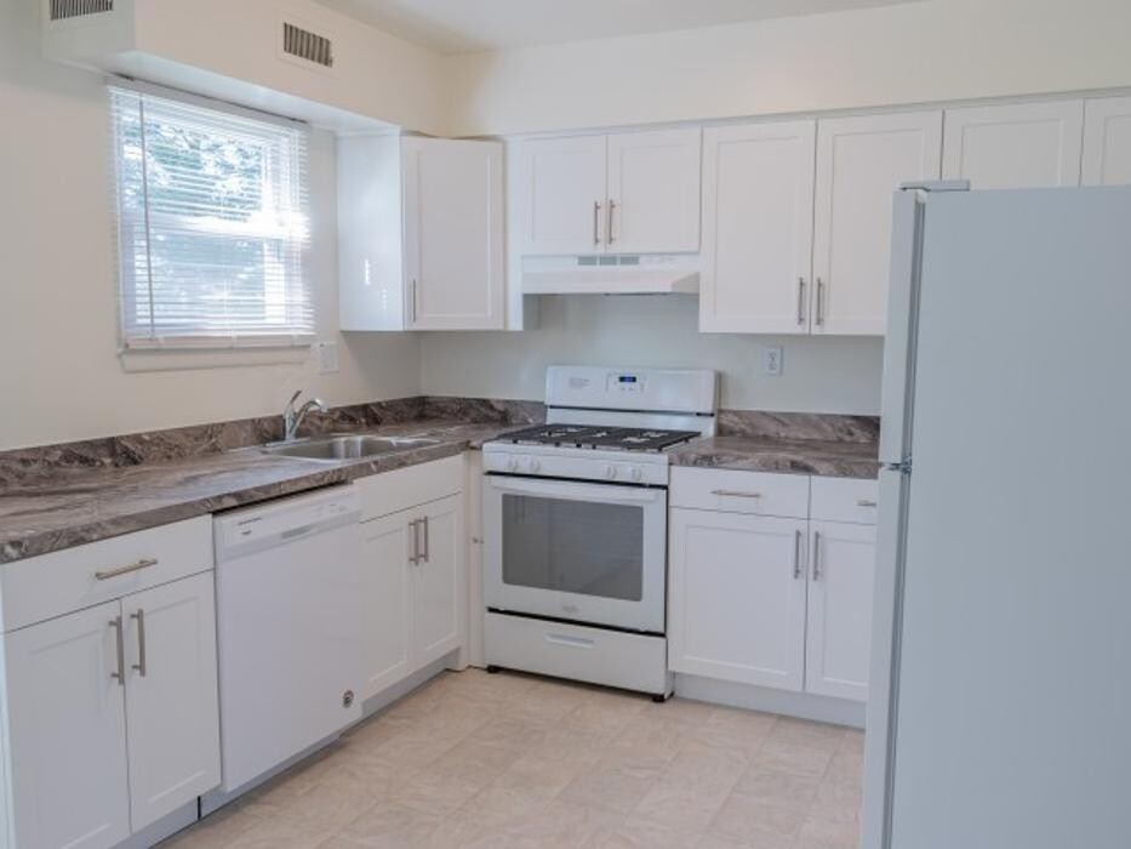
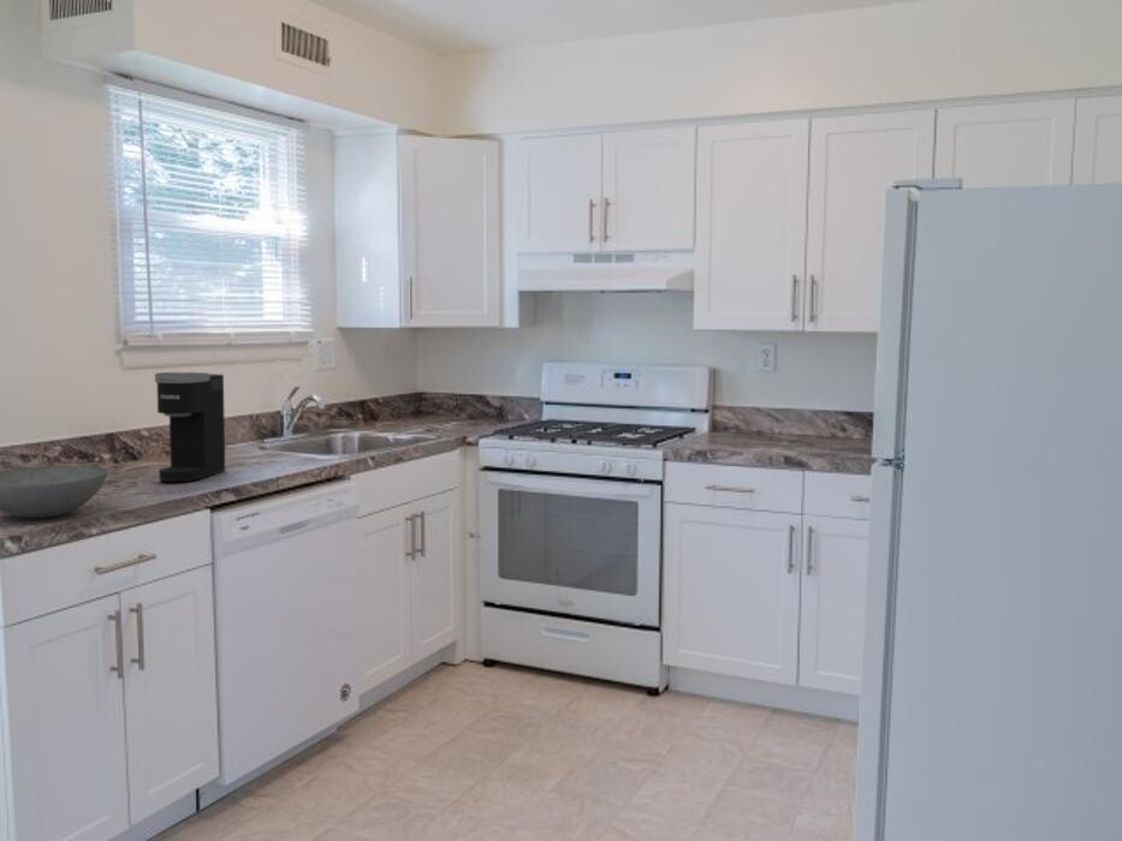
+ bowl (43, 493)
+ coffee maker (191, 423)
